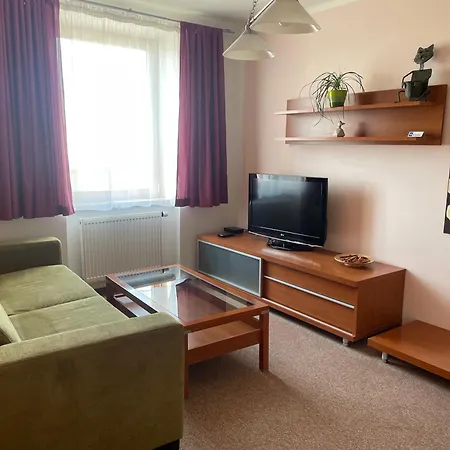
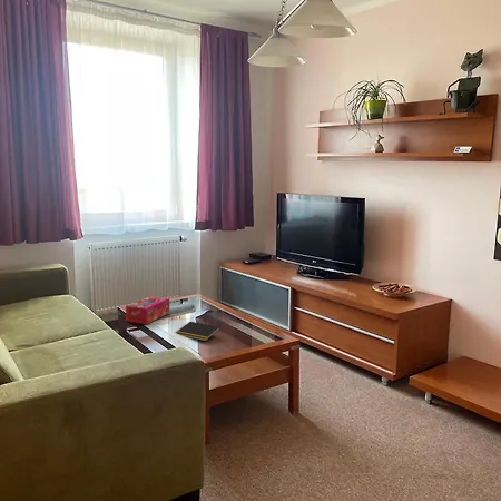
+ tissue box (148, 308)
+ notepad (197, 331)
